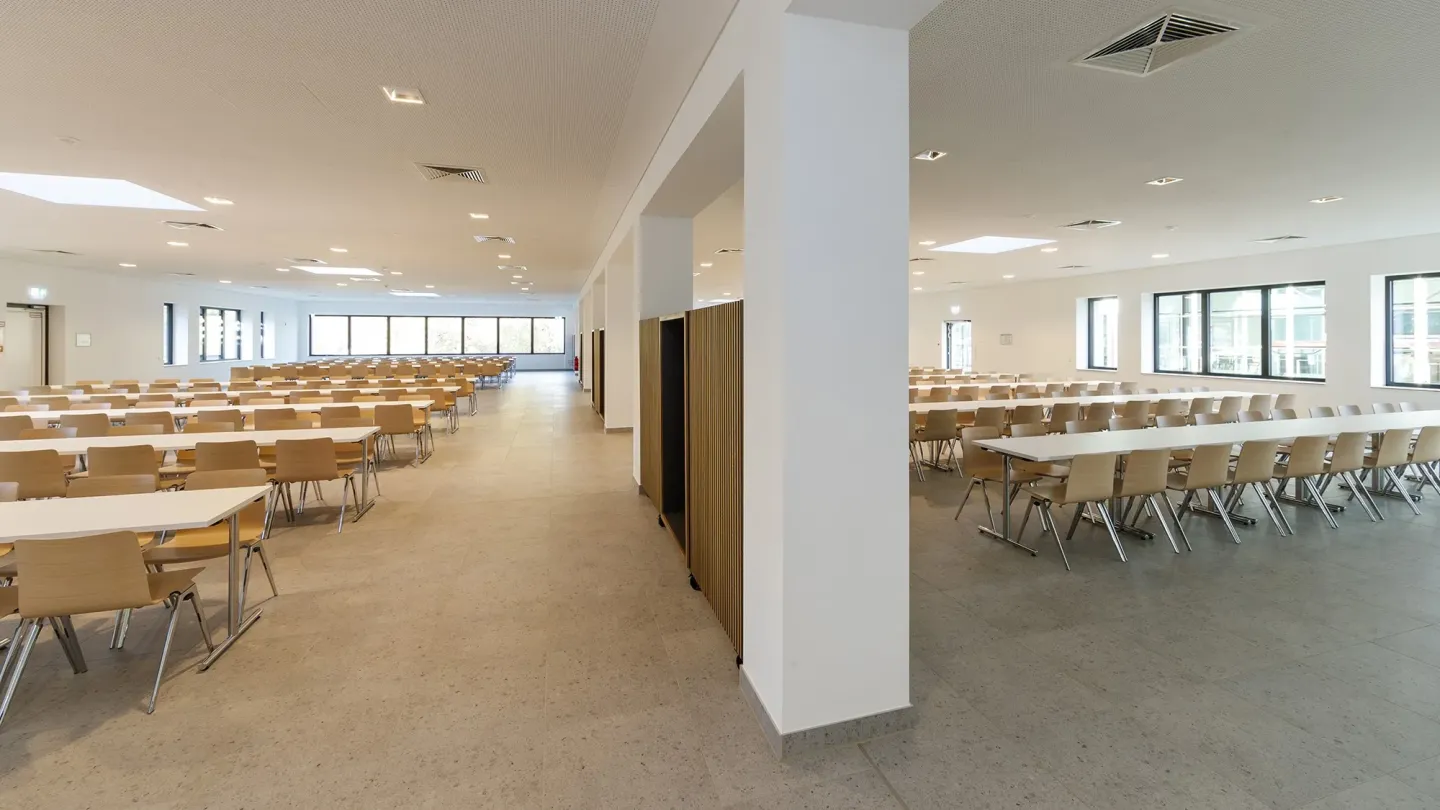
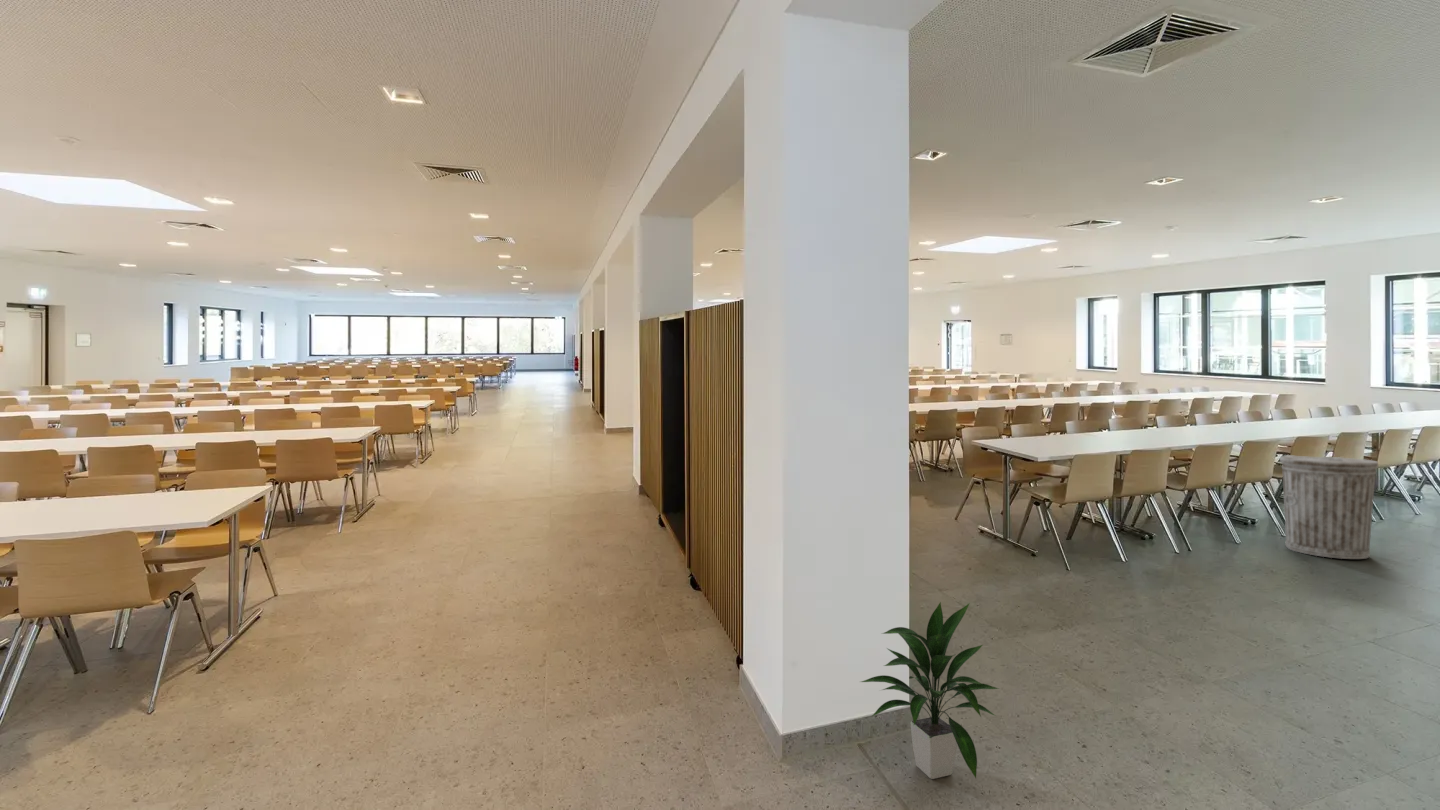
+ indoor plant (934, 690)
+ trash can (1327, 504)
